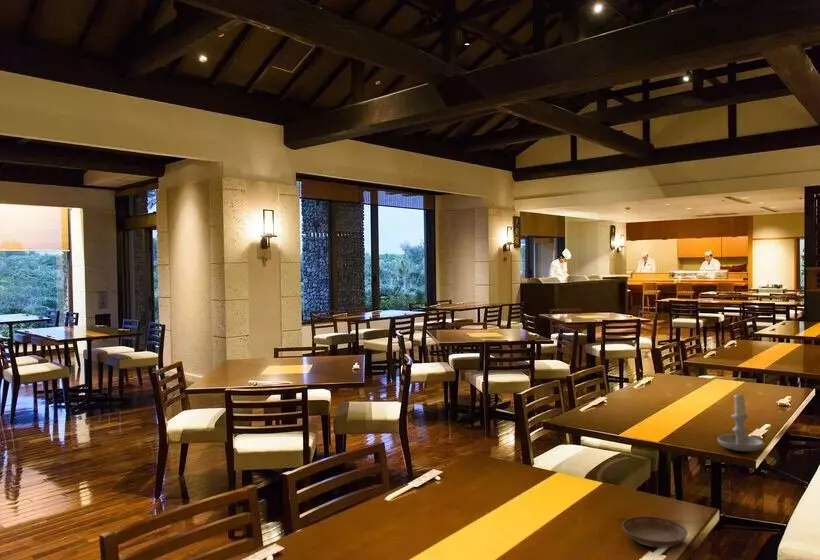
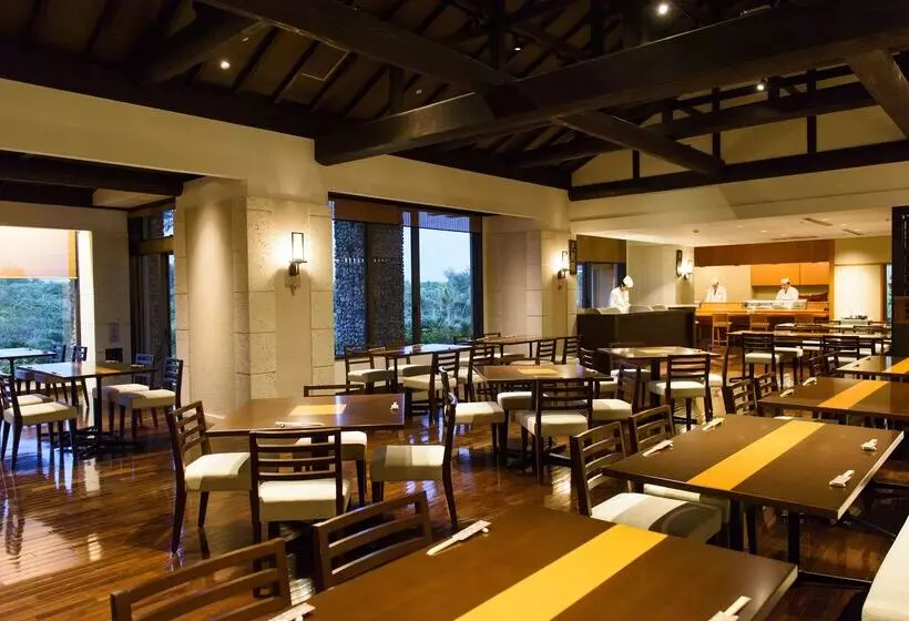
- saucer (654, 533)
- candle (739, 420)
